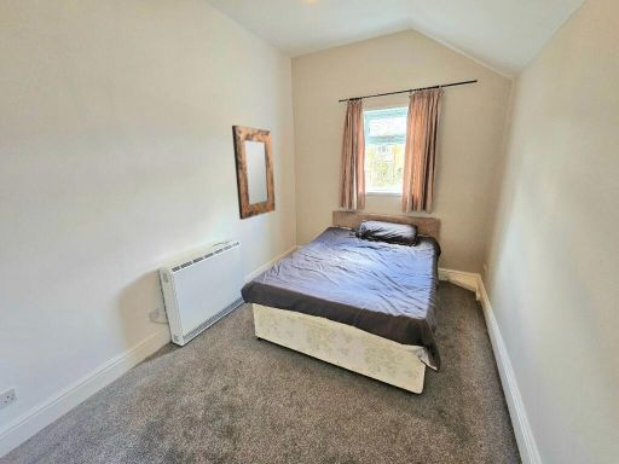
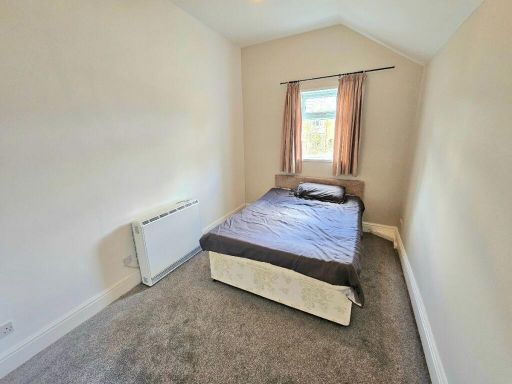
- home mirror (256, 173)
